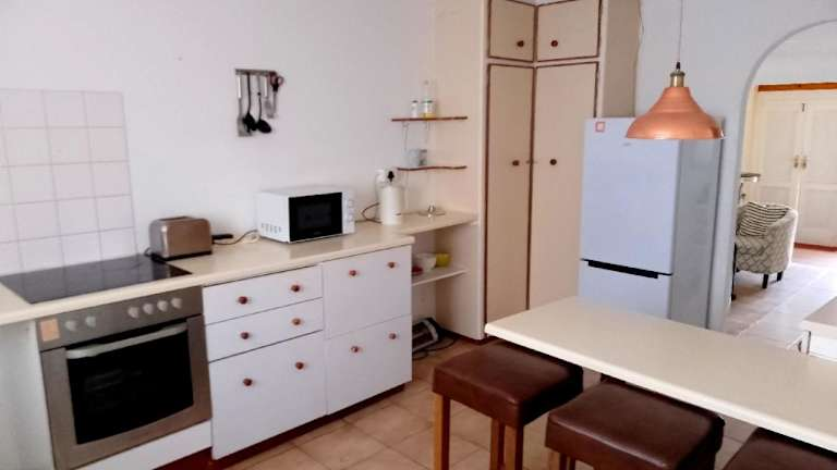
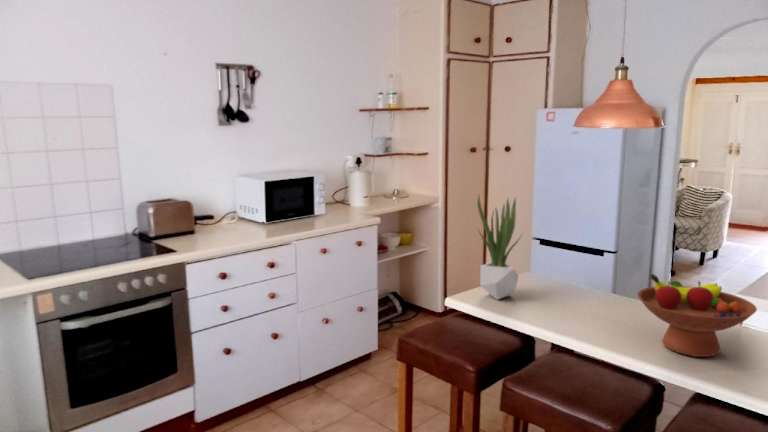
+ potted plant (499, 247)
+ fruit bowl (693, 314)
